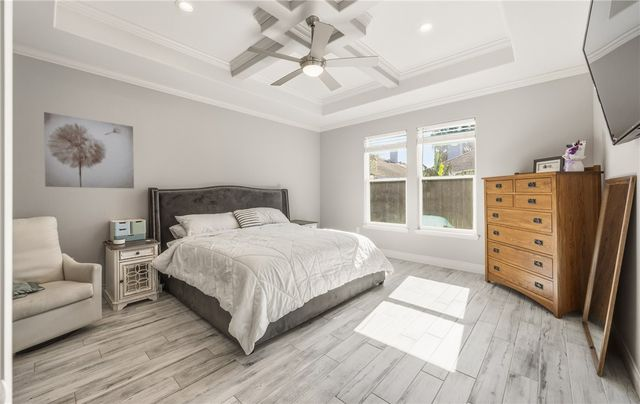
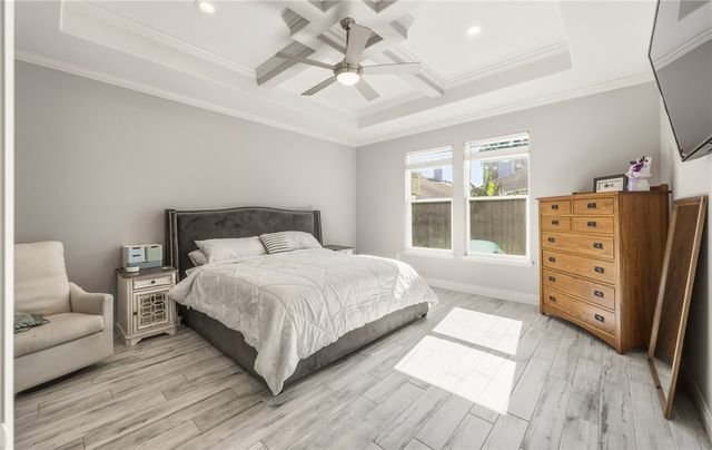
- wall art (93, 153)
